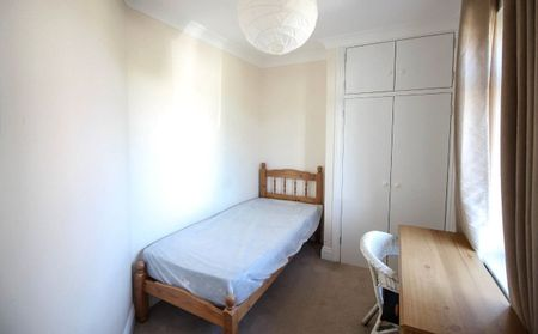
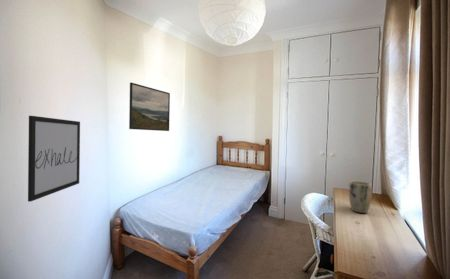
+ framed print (151, 109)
+ plant pot (359, 196)
+ wall art (58, 155)
